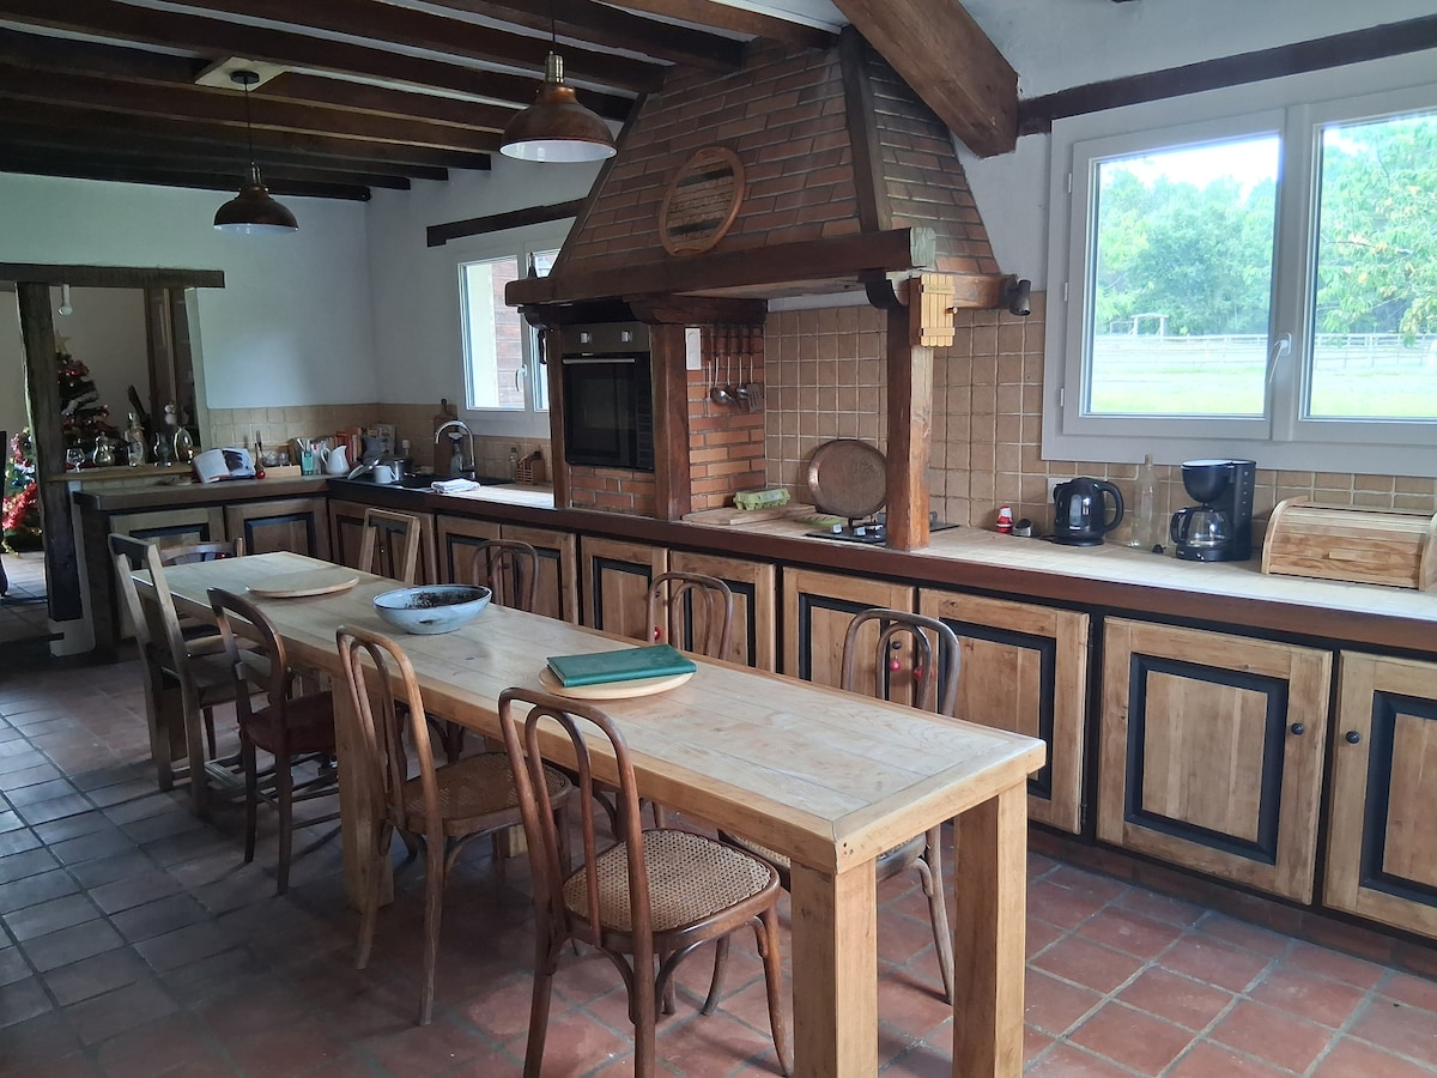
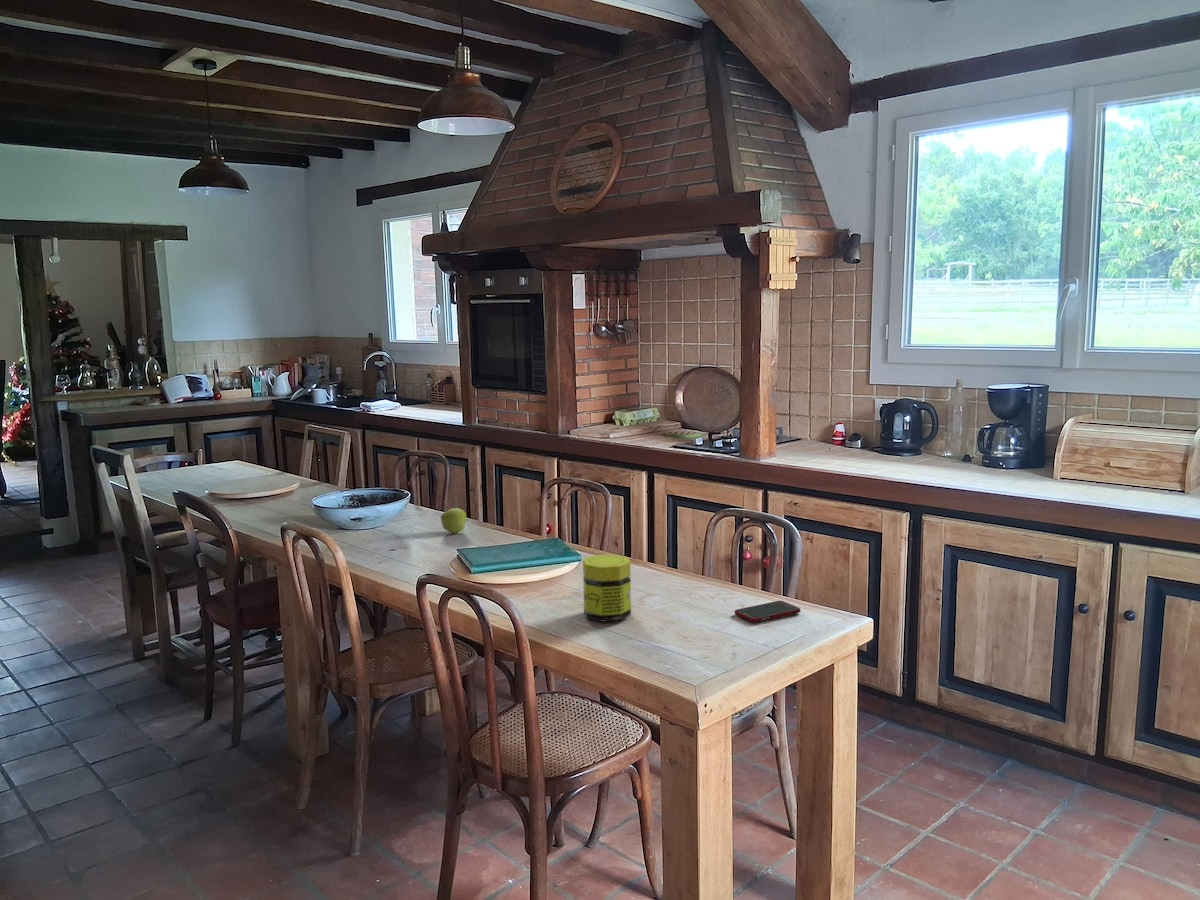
+ jar (607, 588)
+ cell phone (767, 611)
+ apple (454, 520)
